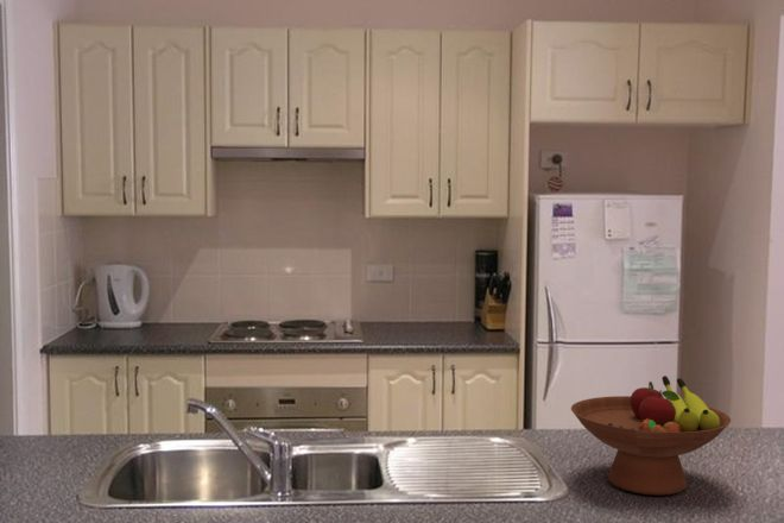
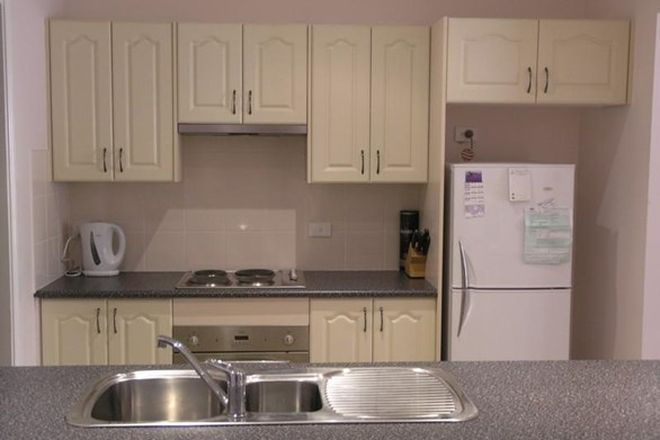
- fruit bowl (647, 434)
